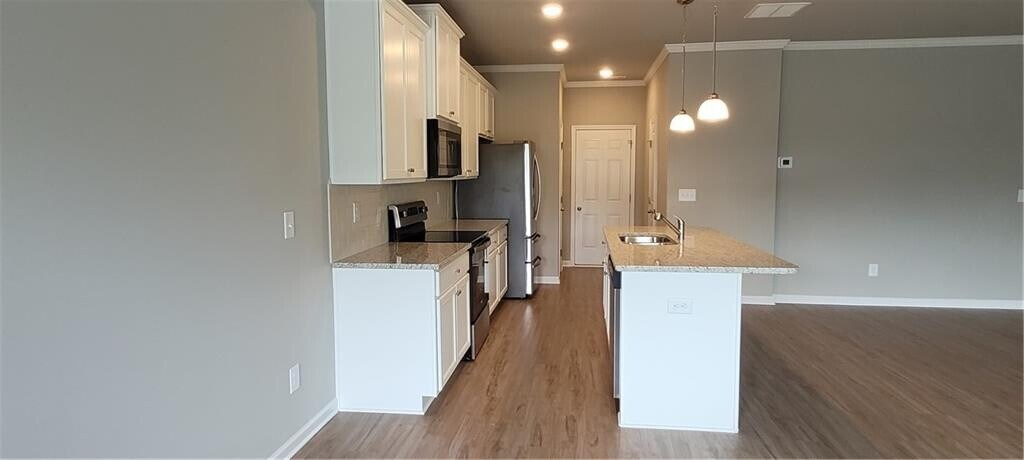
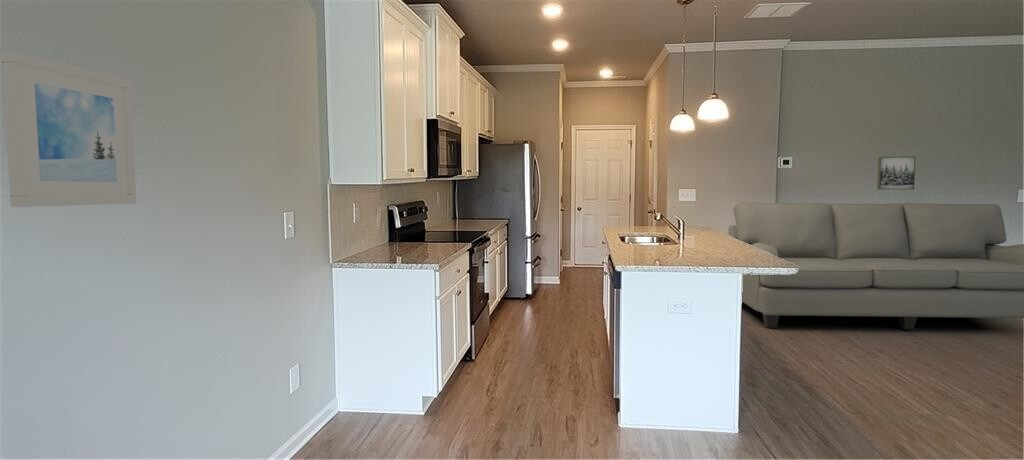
+ sofa (880, 260)
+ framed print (77, 136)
+ wall art (896, 173)
